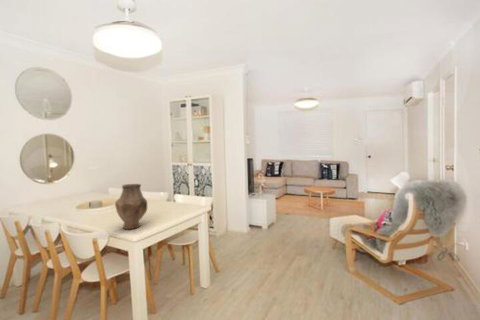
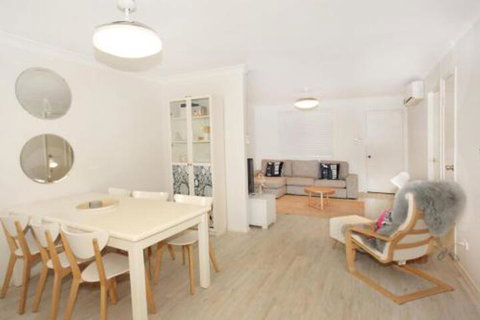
- vase (131, 205)
